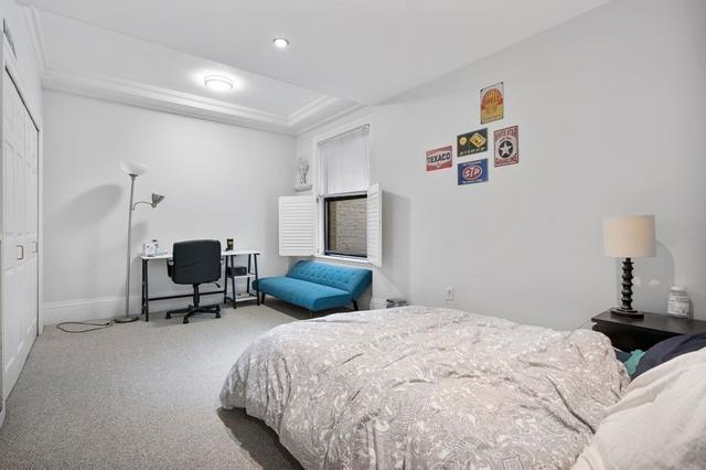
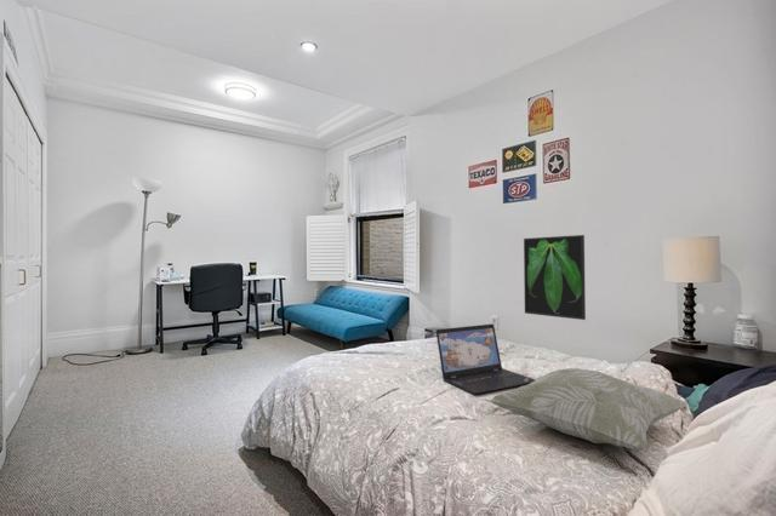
+ decorative pillow (587, 402)
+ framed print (552, 276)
+ laptop (485, 355)
